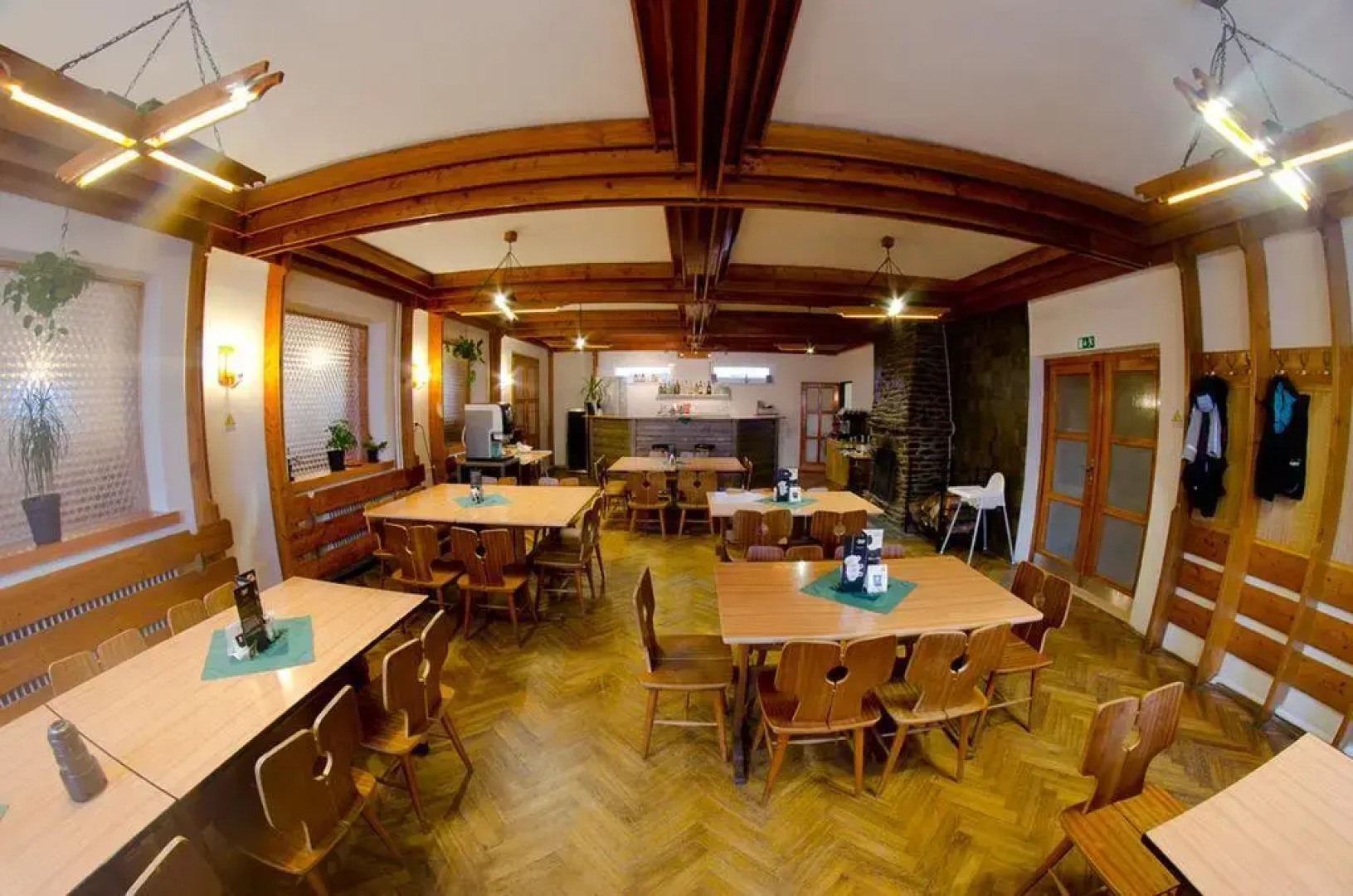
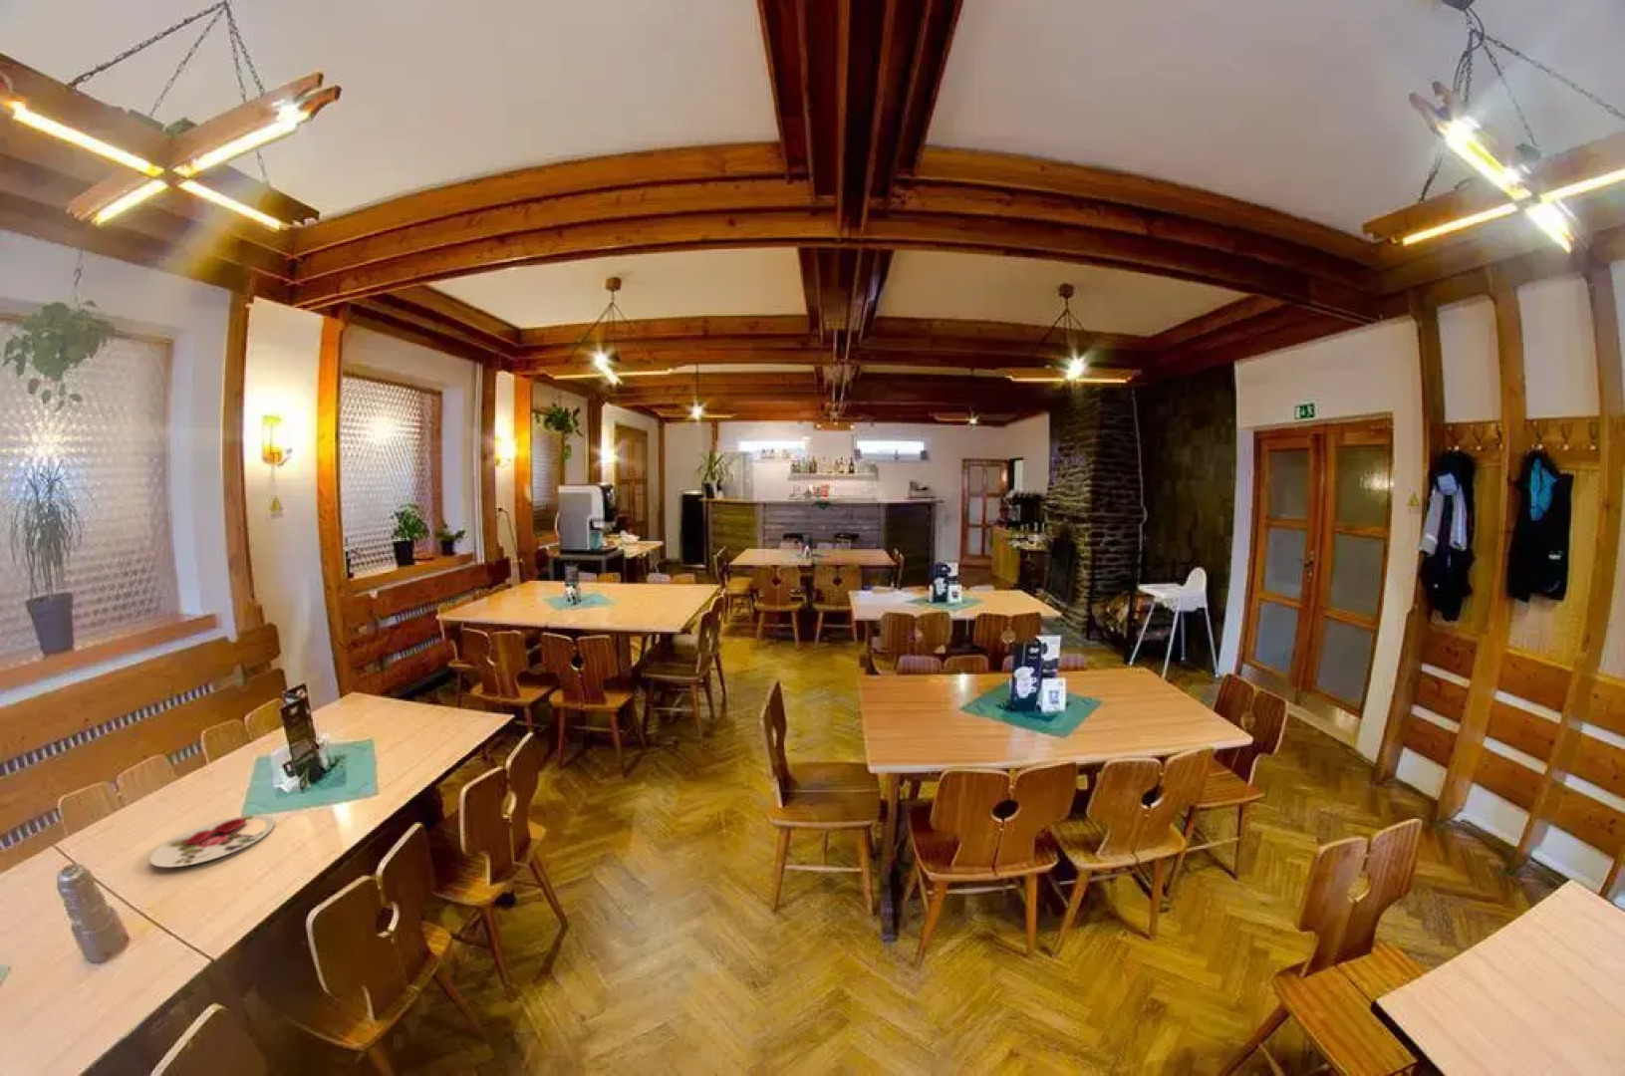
+ plate (215, 838)
